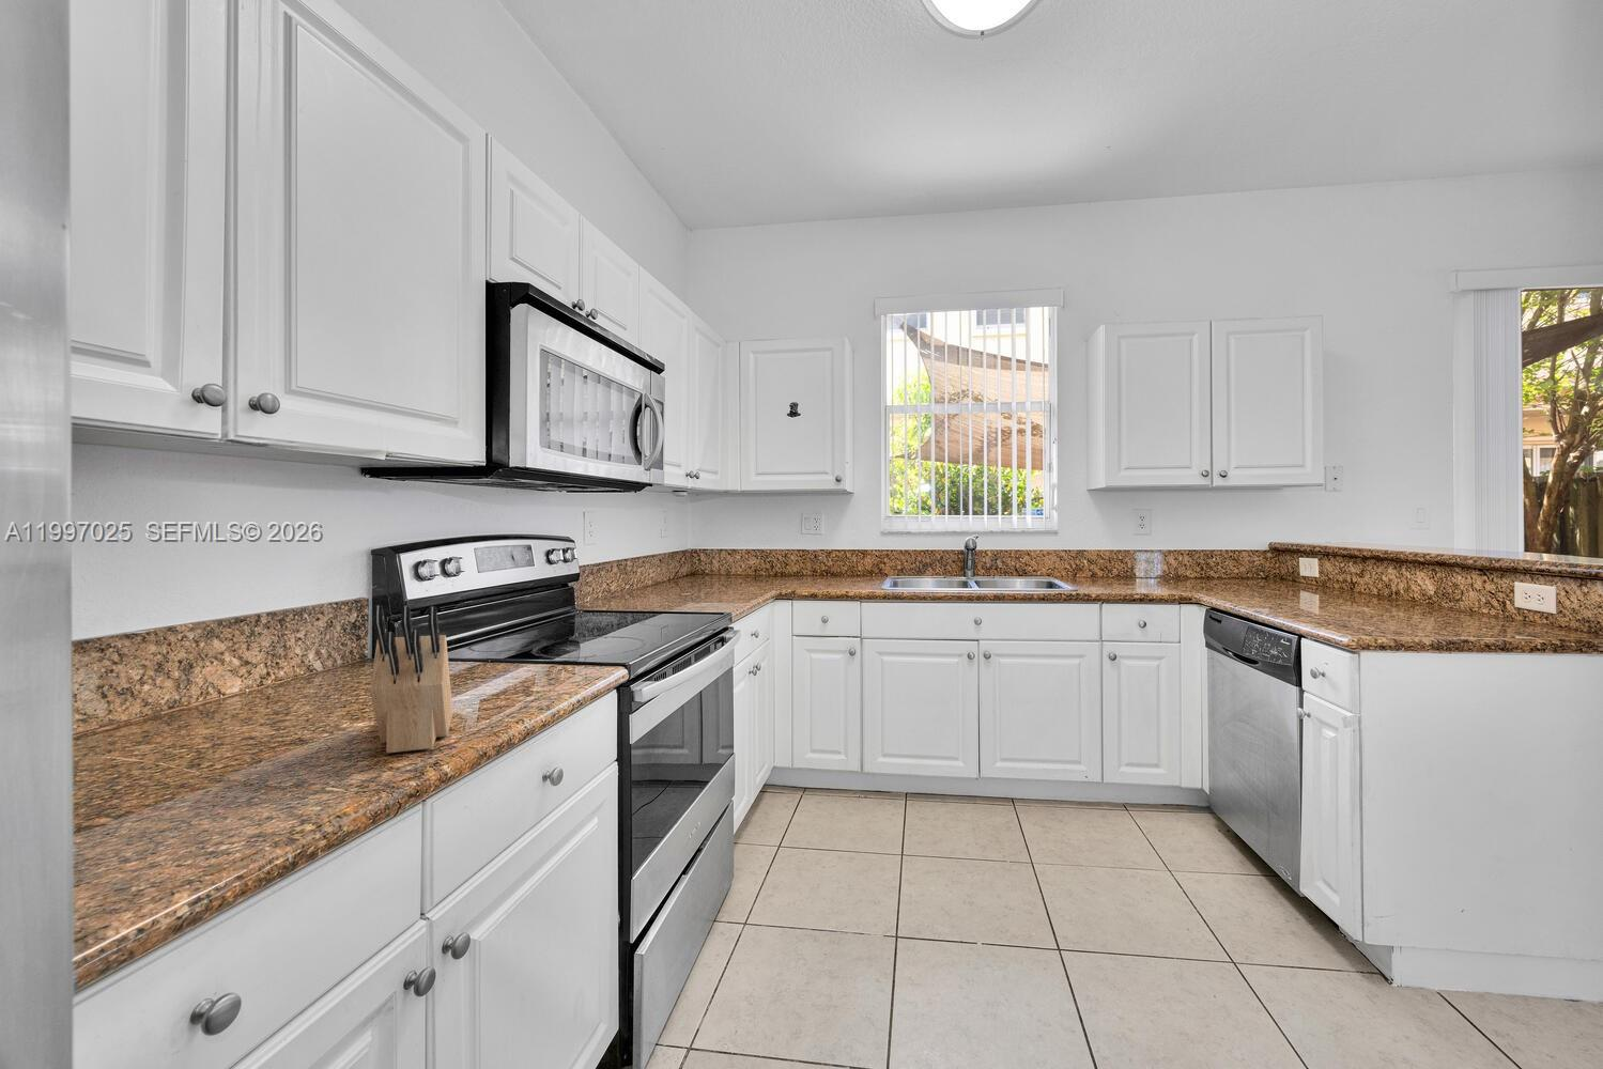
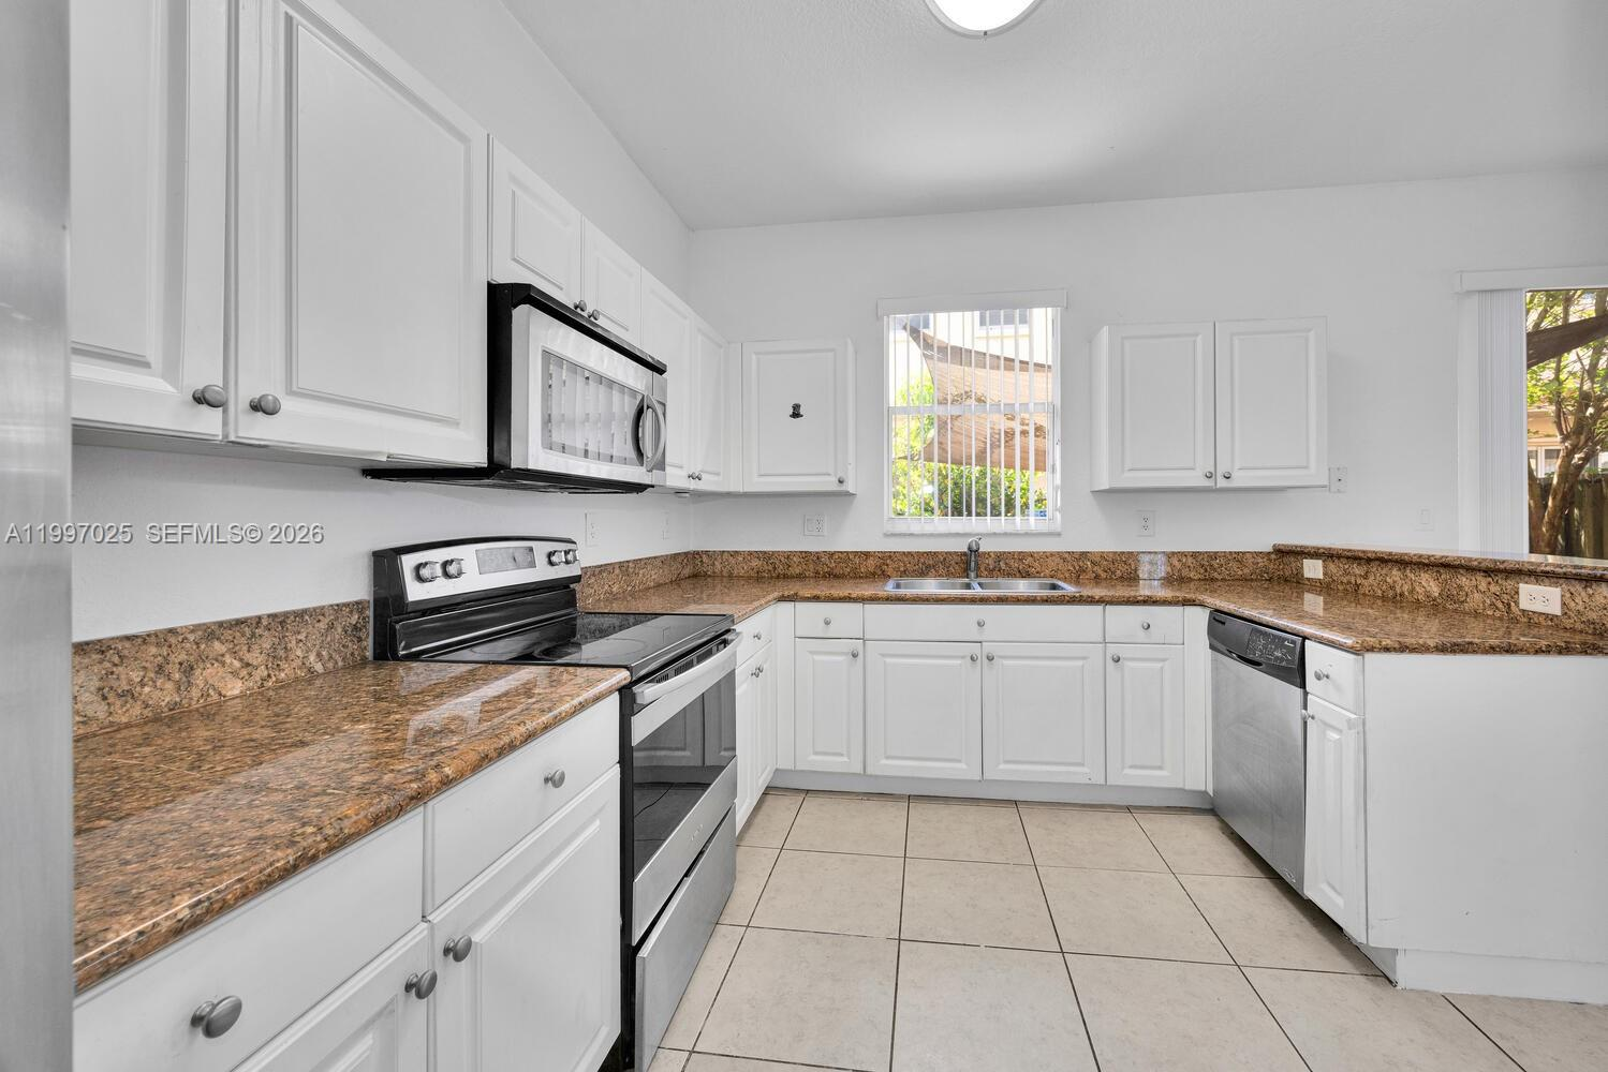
- knife block (414, 669)
